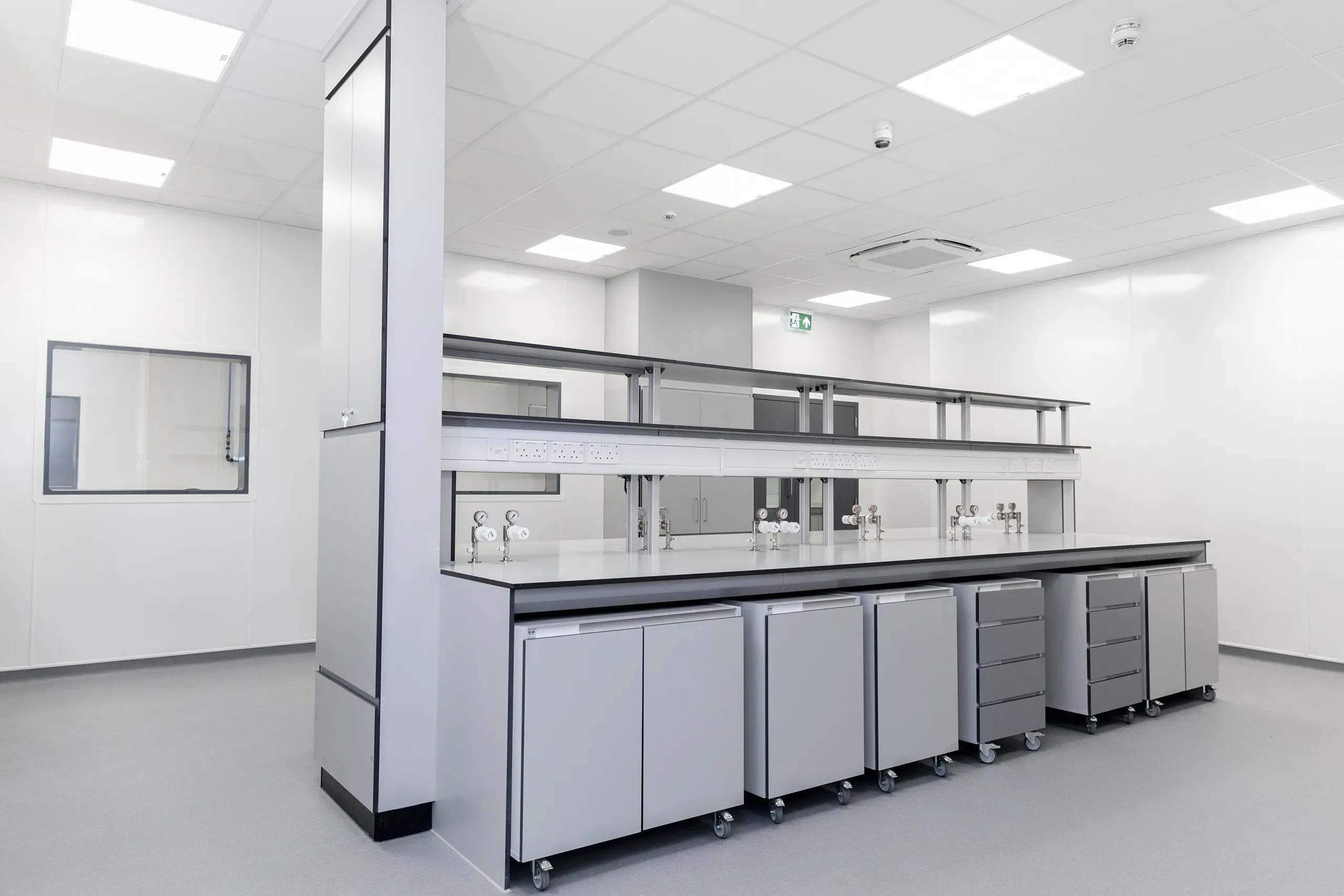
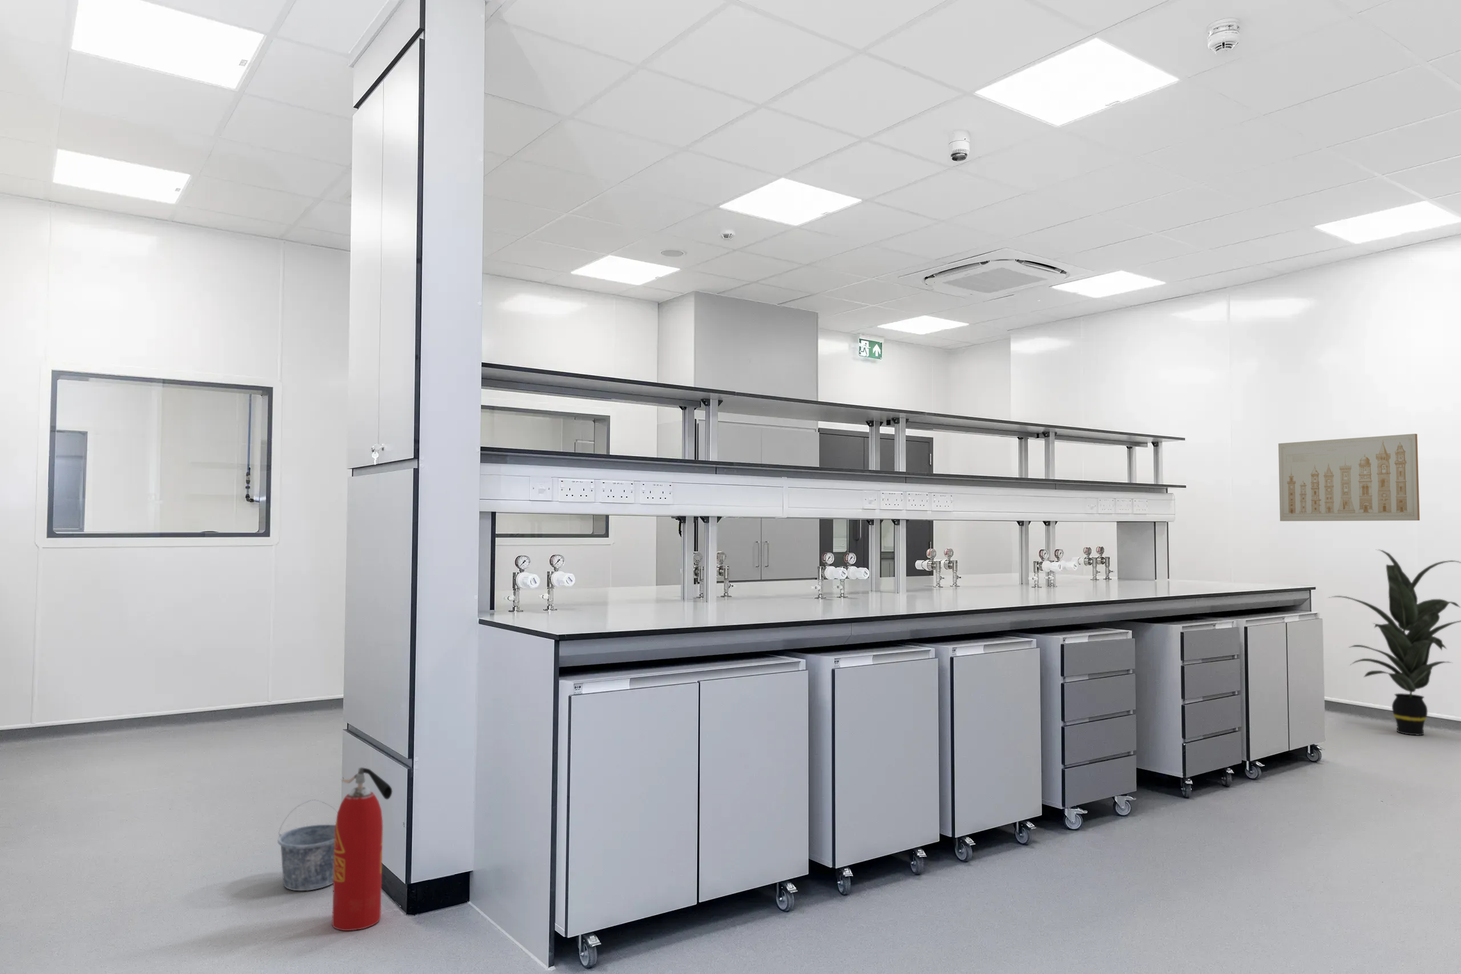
+ fire extinguisher (360, 845)
+ bucket (313, 840)
+ wall art (1345, 479)
+ indoor plant (1402, 640)
